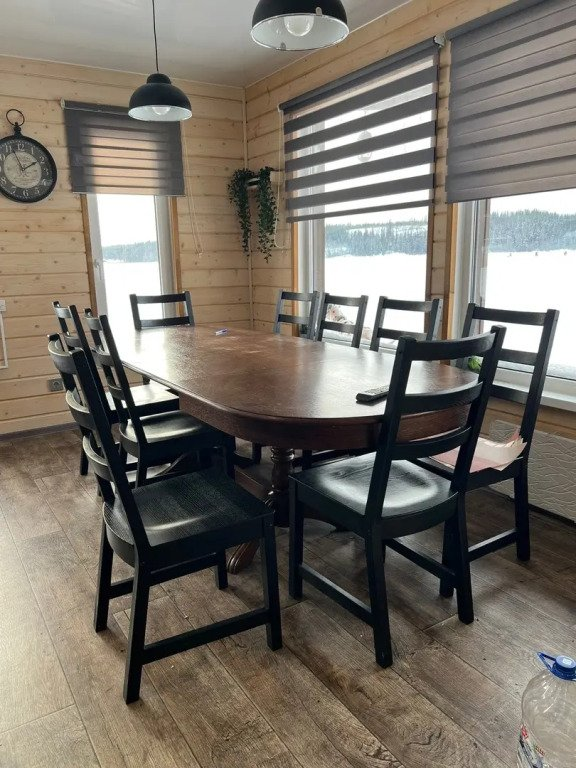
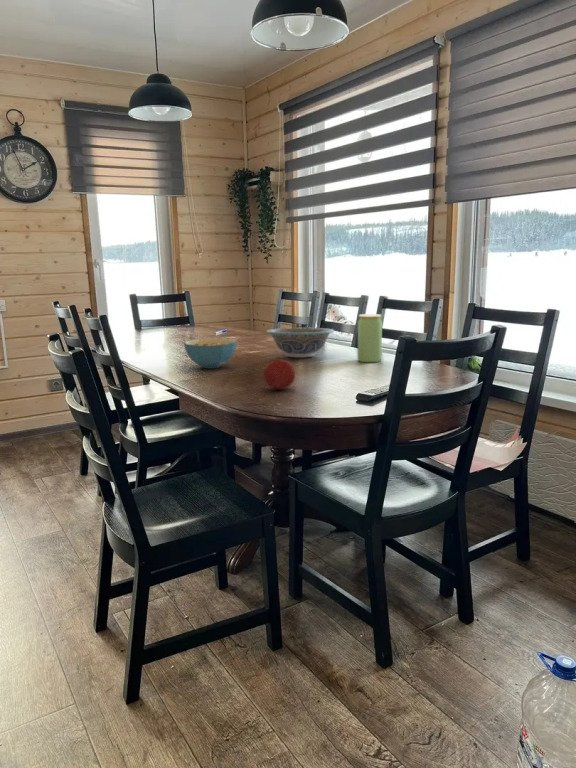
+ decorative bowl (300, 342)
+ jar (369, 337)
+ fruit (279, 373)
+ cereal bowl (210, 354)
